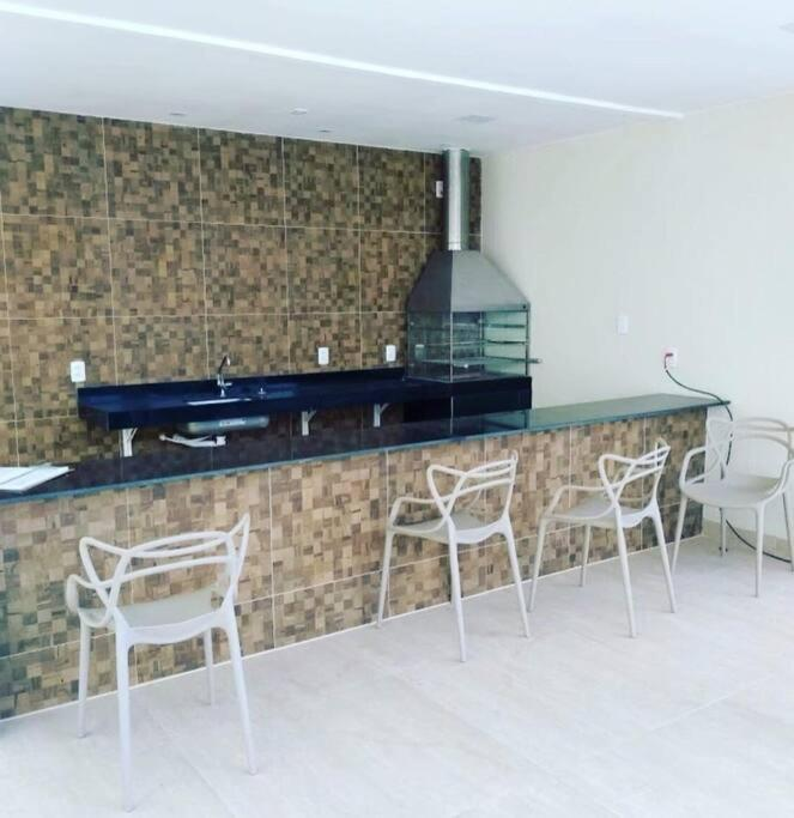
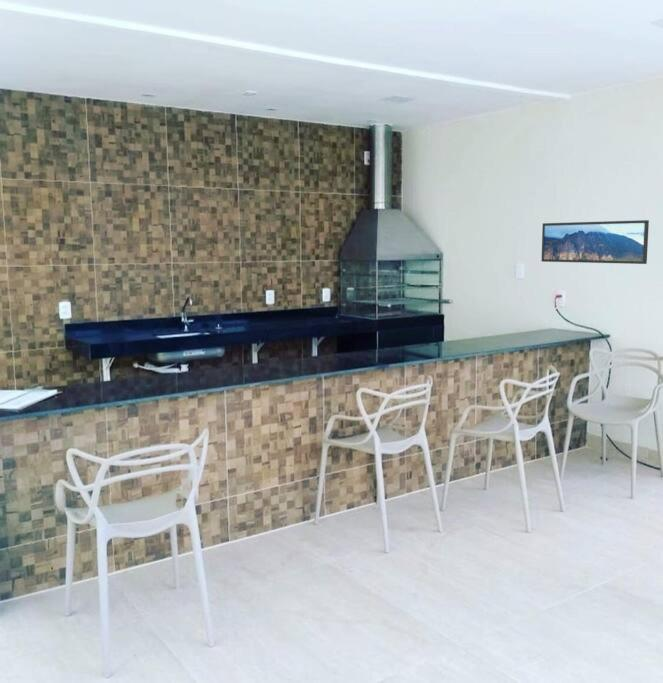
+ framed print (591, 242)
